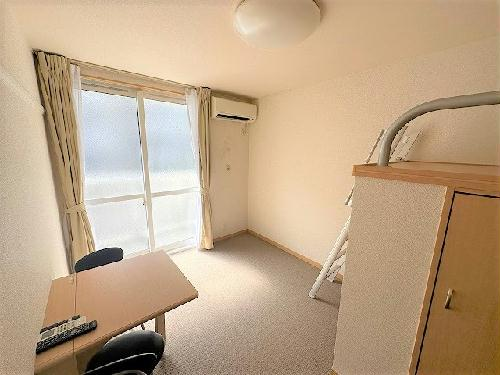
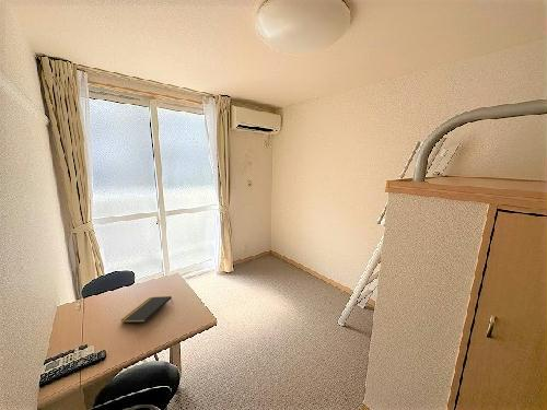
+ notepad (148, 308)
